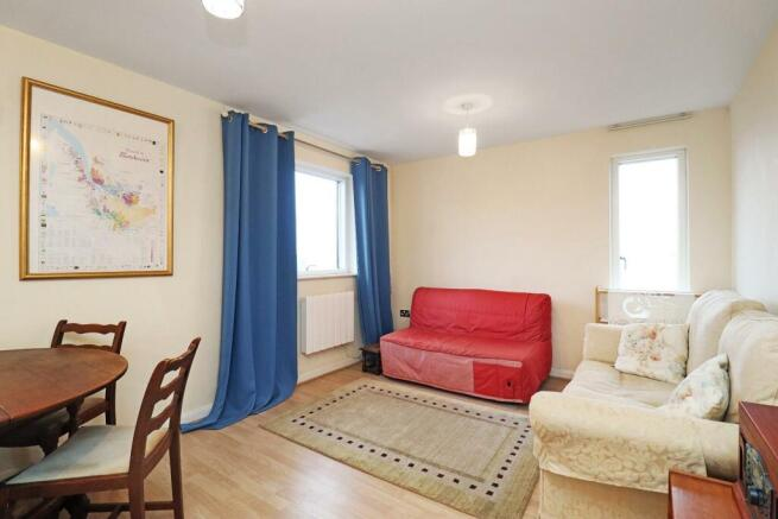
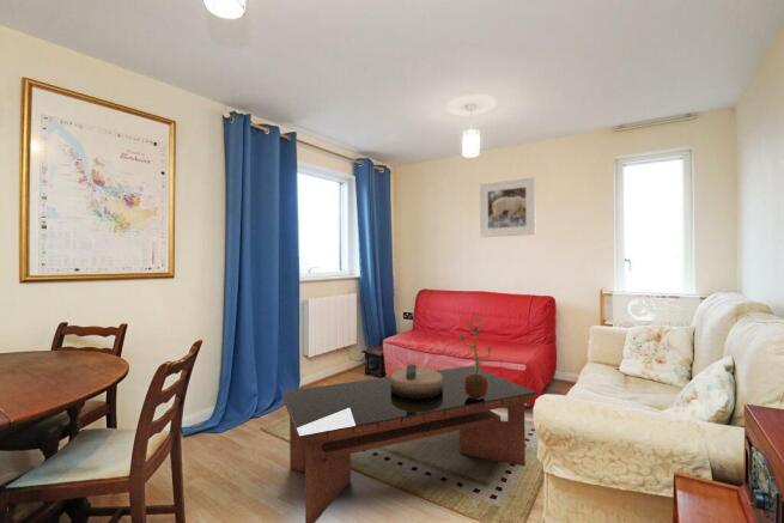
+ coffee table (408, 428)
+ decorative bowl (417, 375)
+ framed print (506, 208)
+ potted flower (475, 355)
